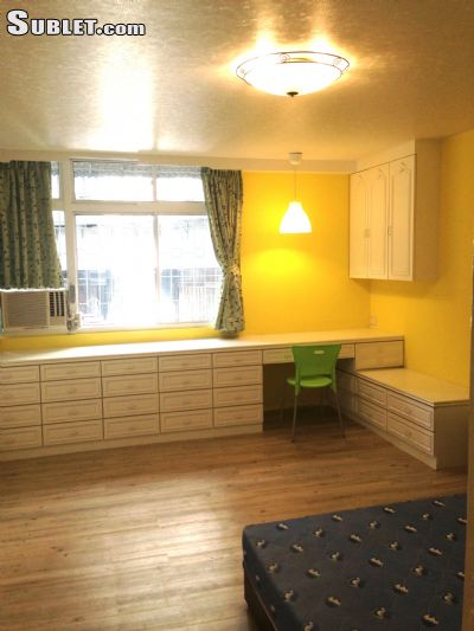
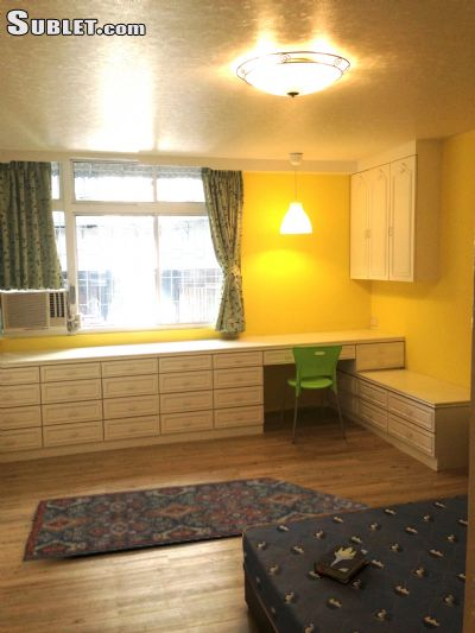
+ rug (230, 505)
+ hardback book (341, 561)
